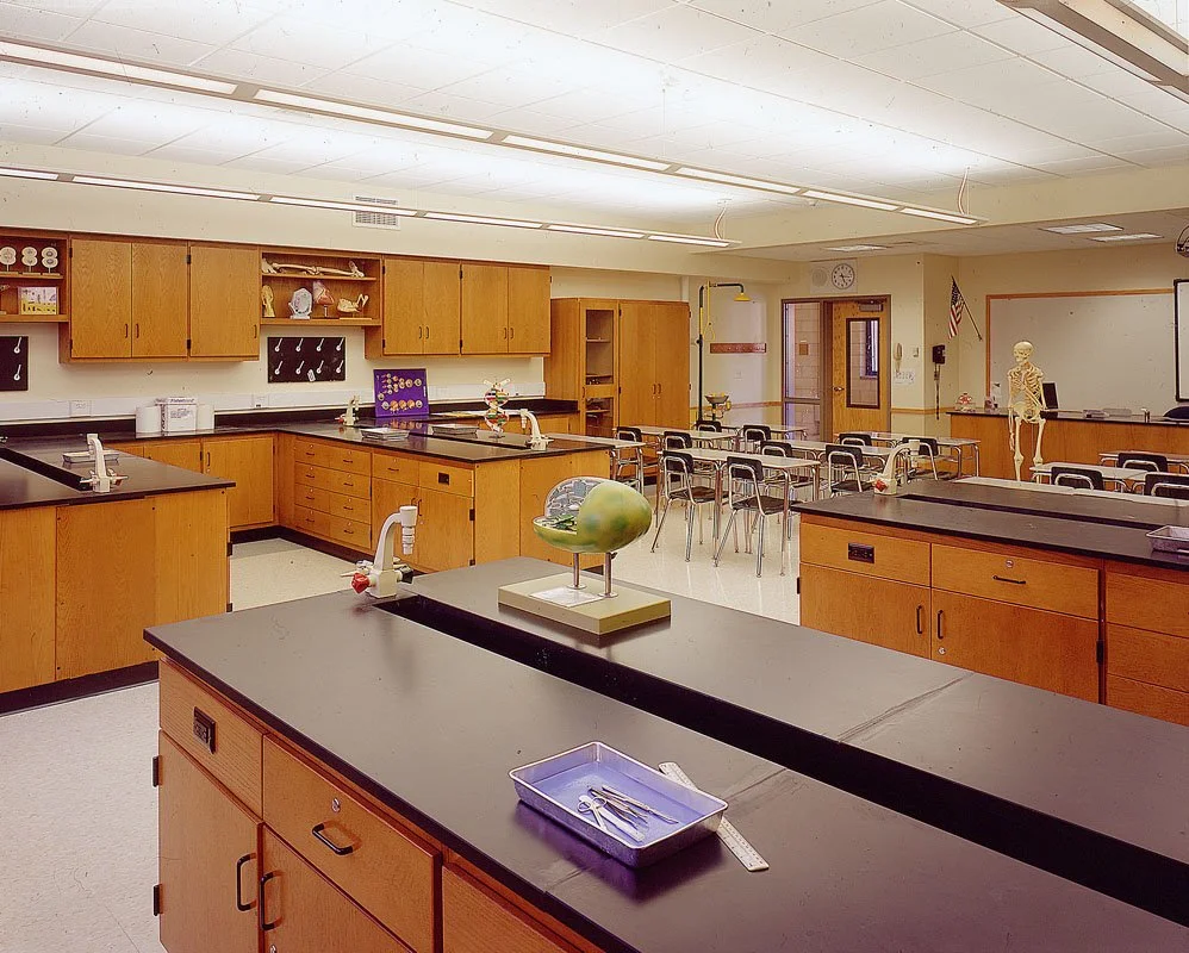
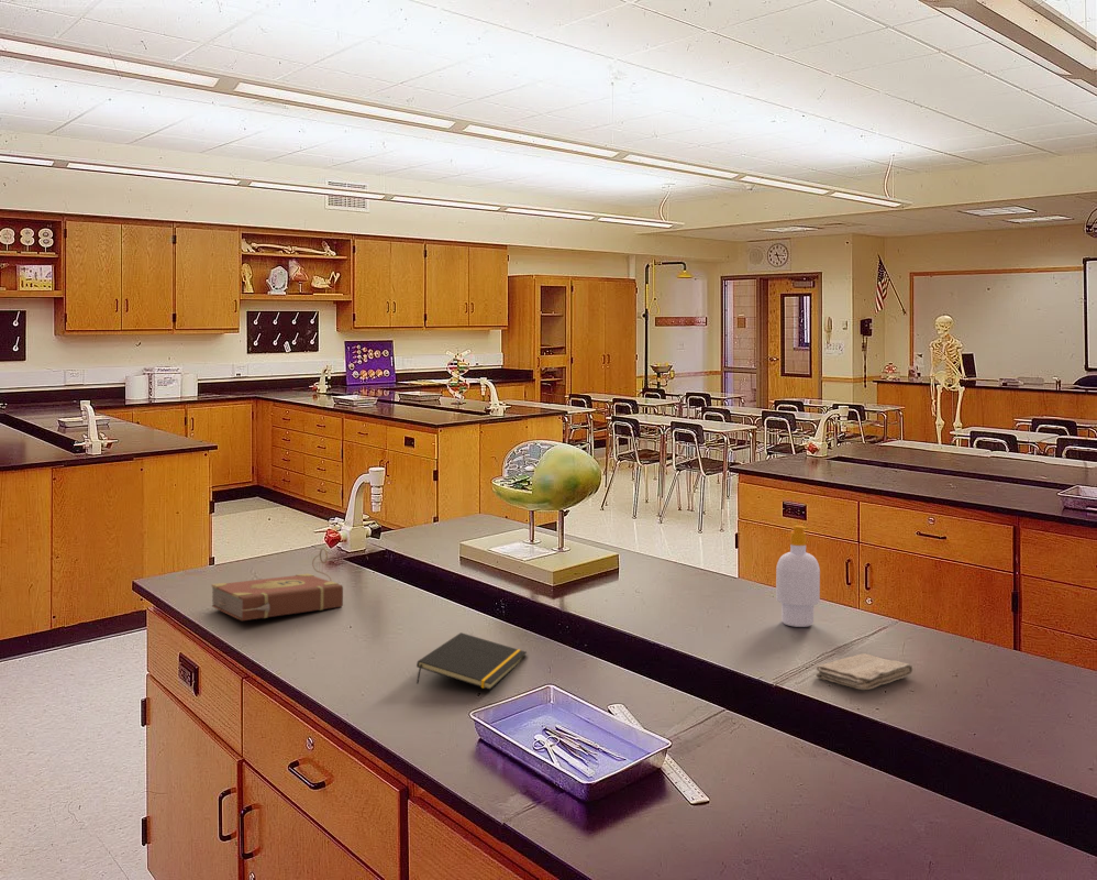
+ soap bottle (797, 574)
+ washcloth (863, 669)
+ notepad (474, 659)
+ book (277, 581)
